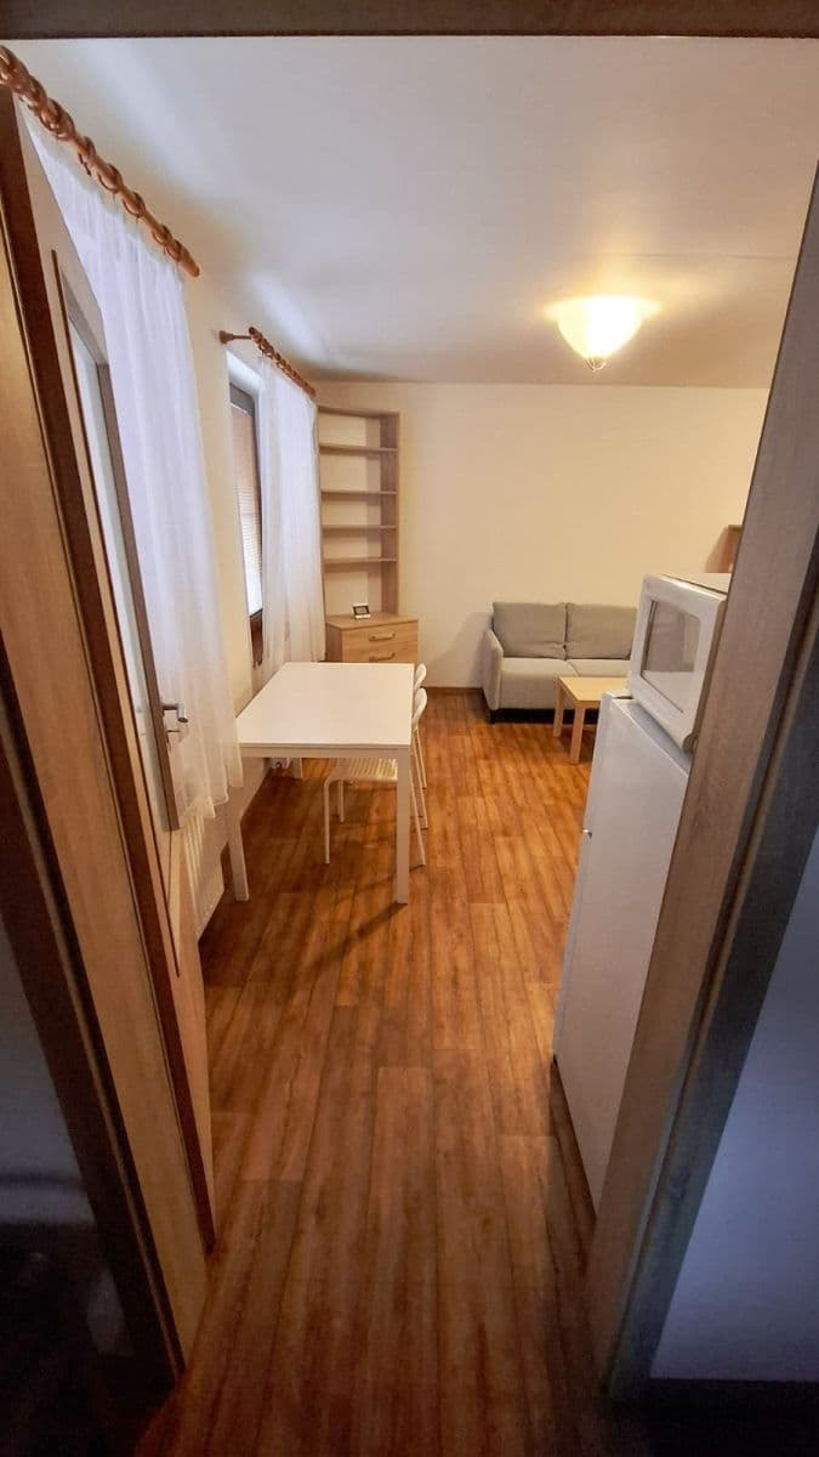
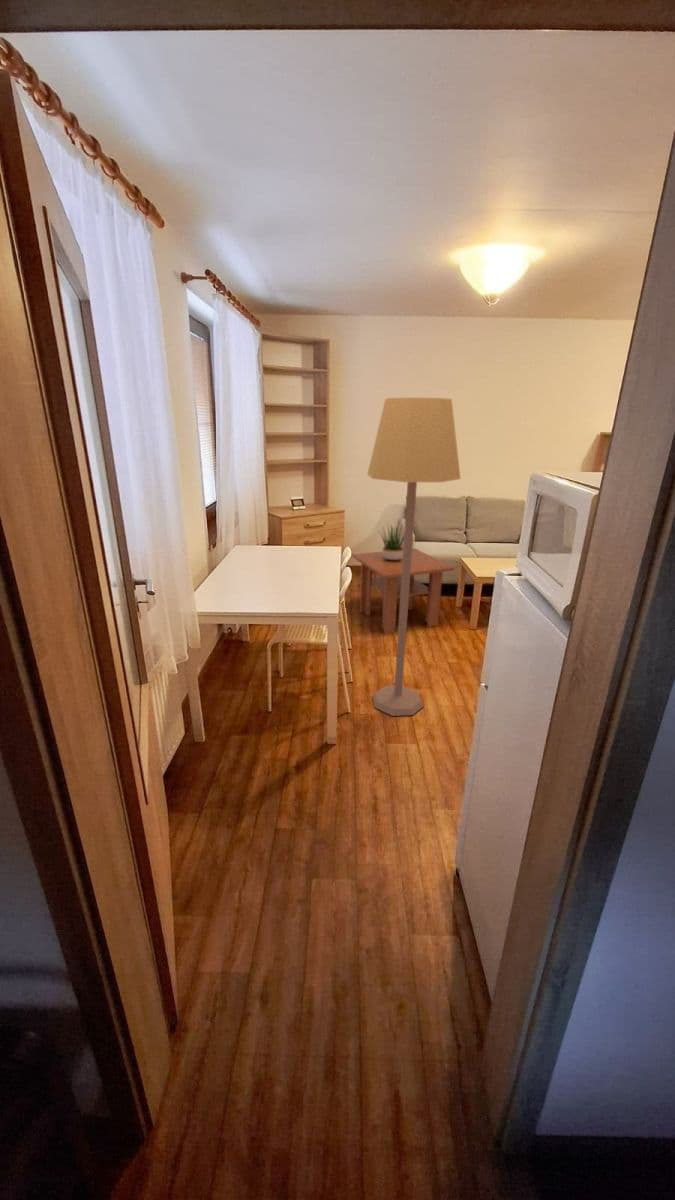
+ potted plant (393, 541)
+ lamp (406, 568)
+ coffee table (399, 590)
